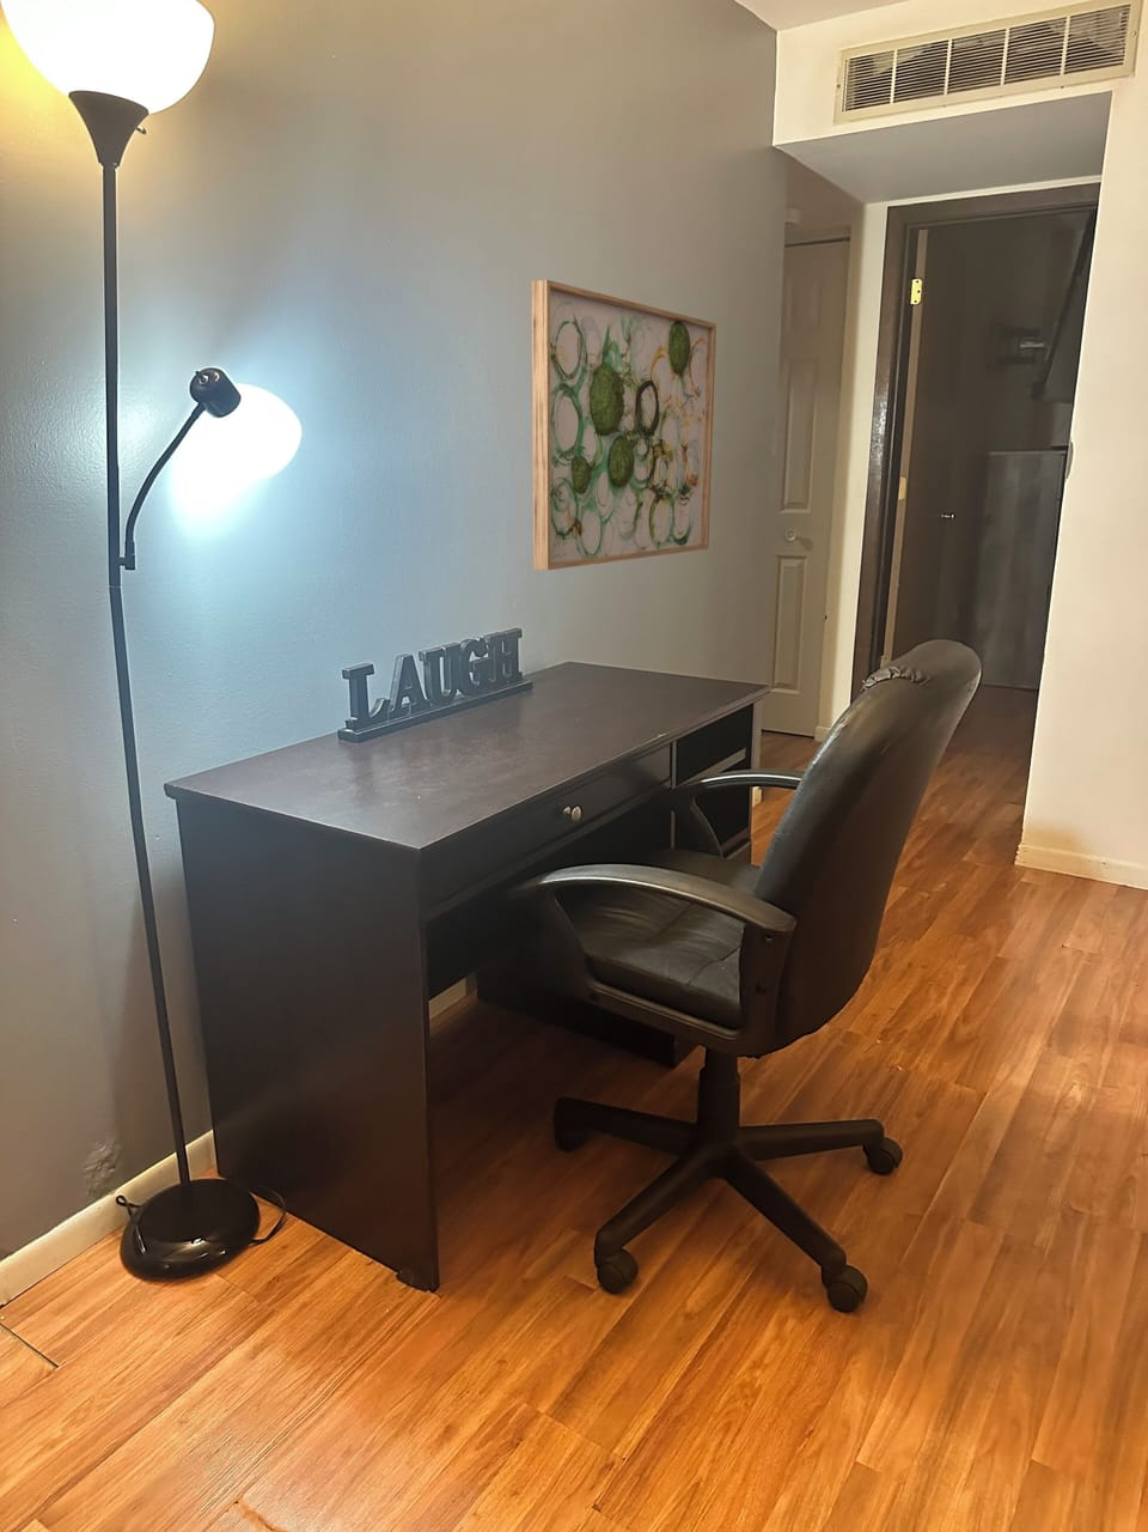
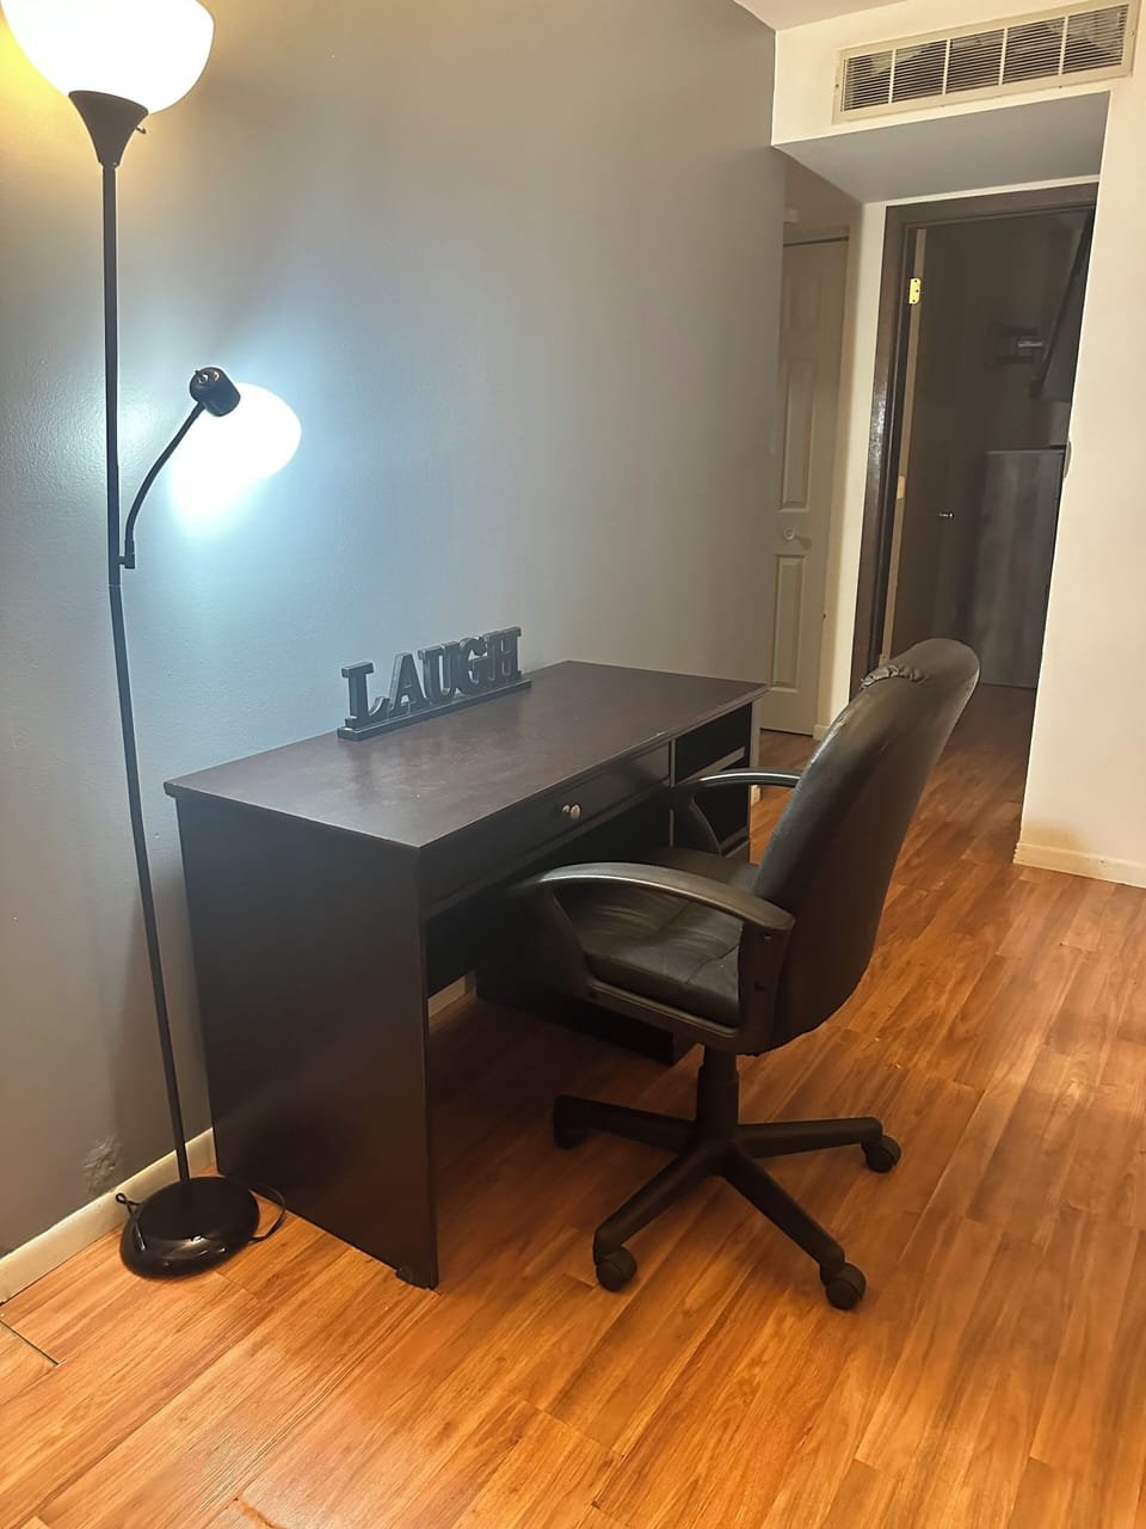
- wall art (637, 434)
